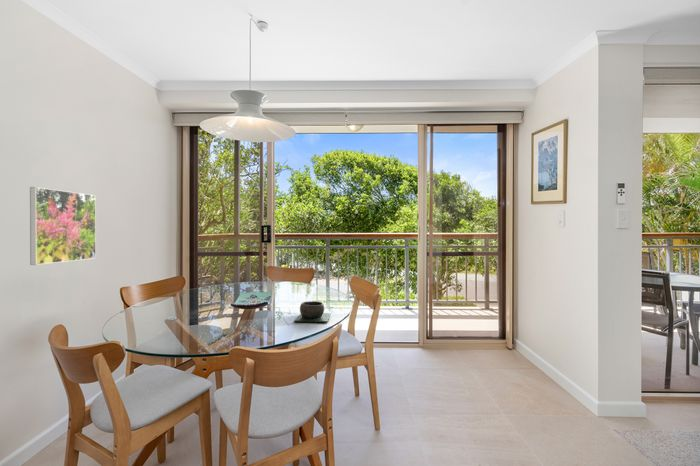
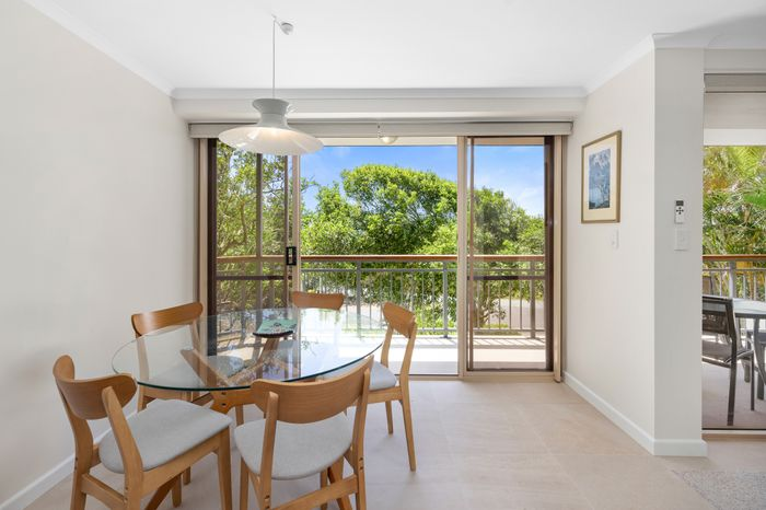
- bowl (313, 309)
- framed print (66, 226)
